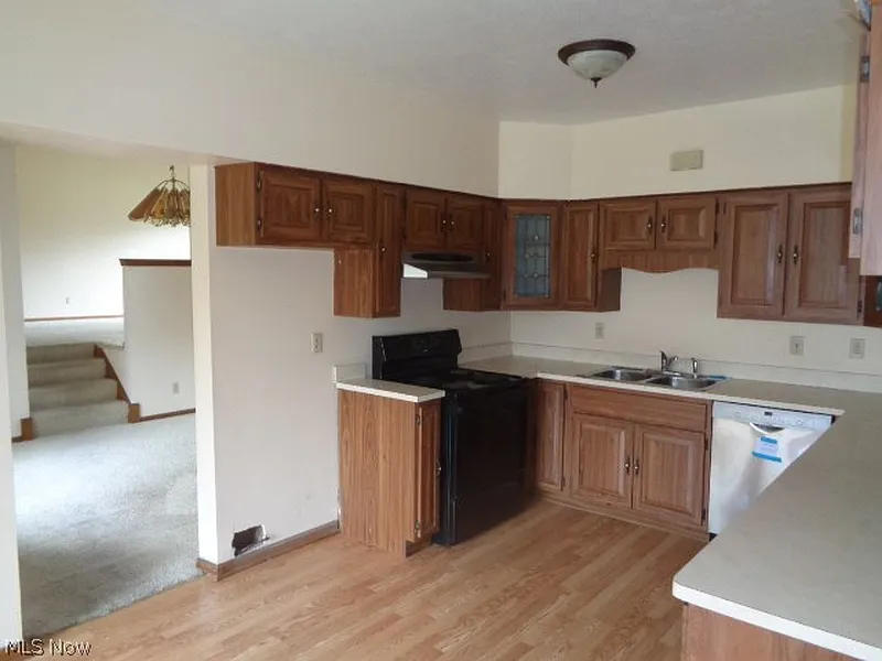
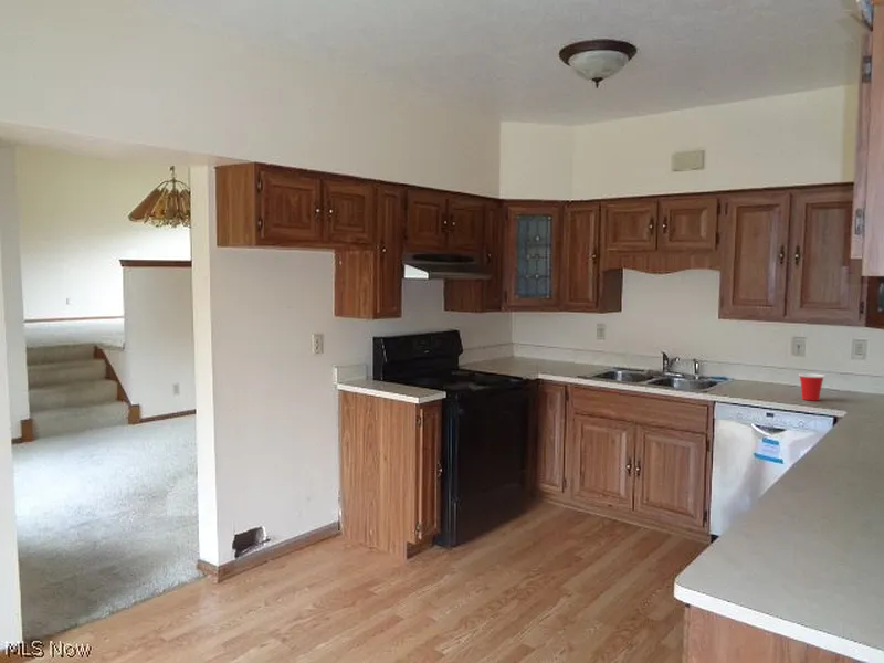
+ cup (811, 387)
